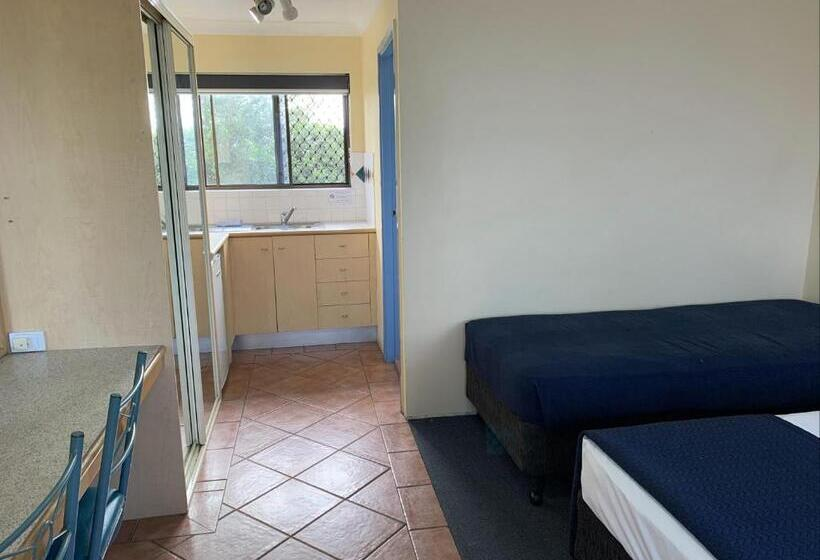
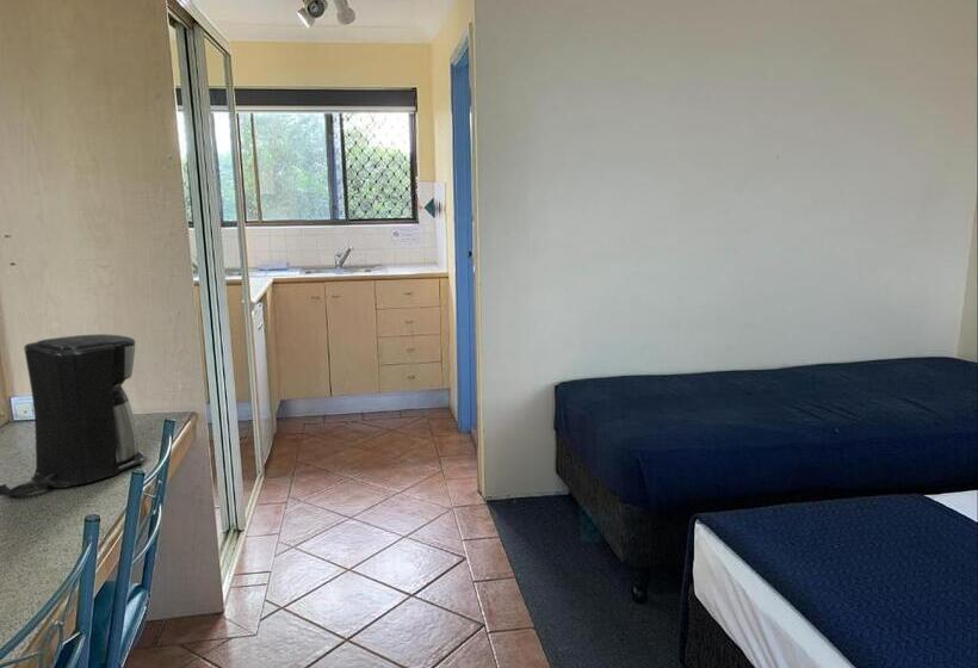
+ coffee maker (67, 406)
